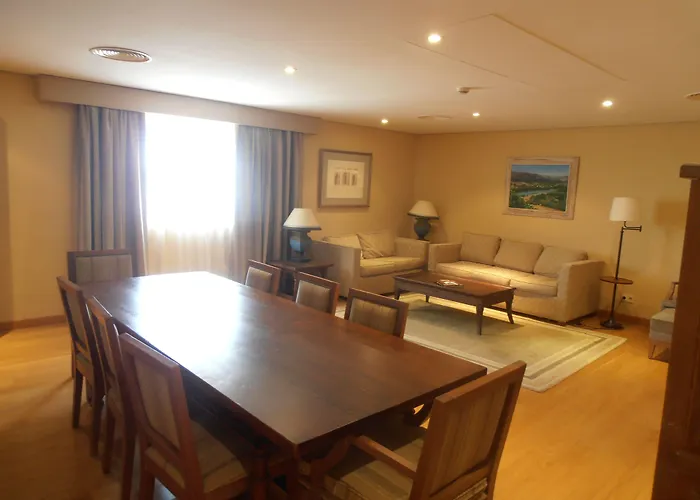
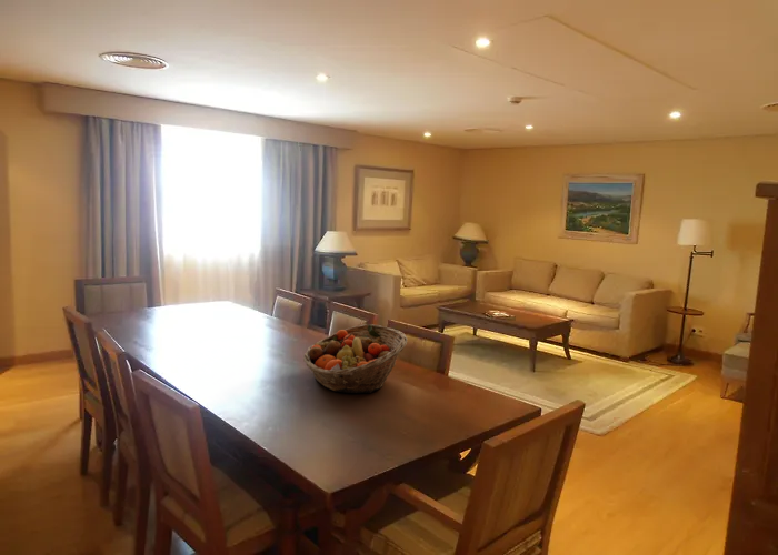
+ fruit basket (355, 355)
